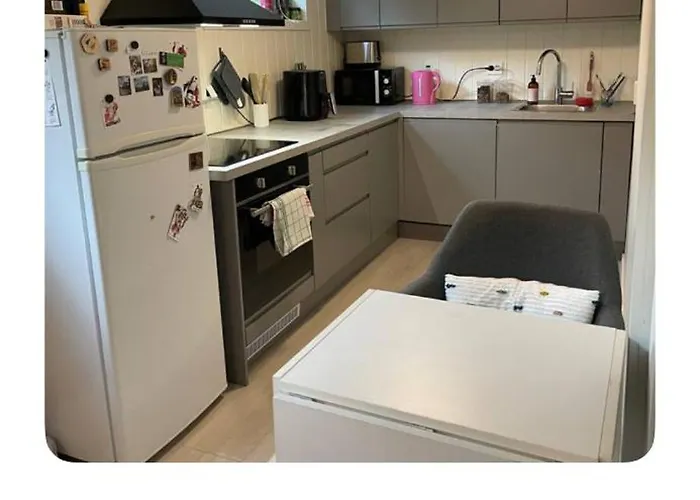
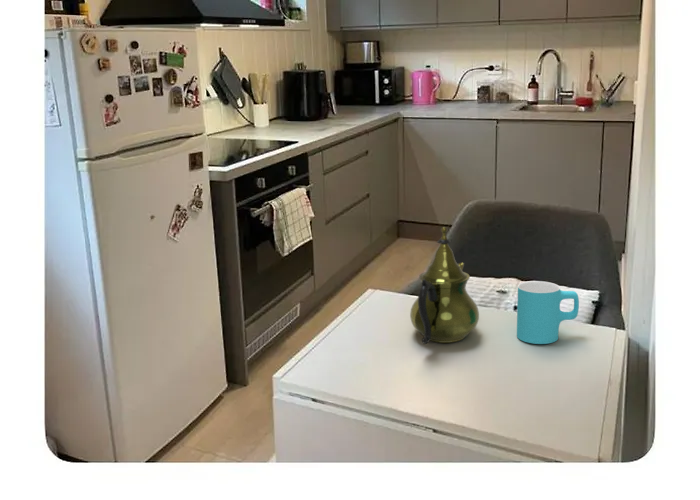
+ cup (546, 312)
+ teapot (443, 282)
